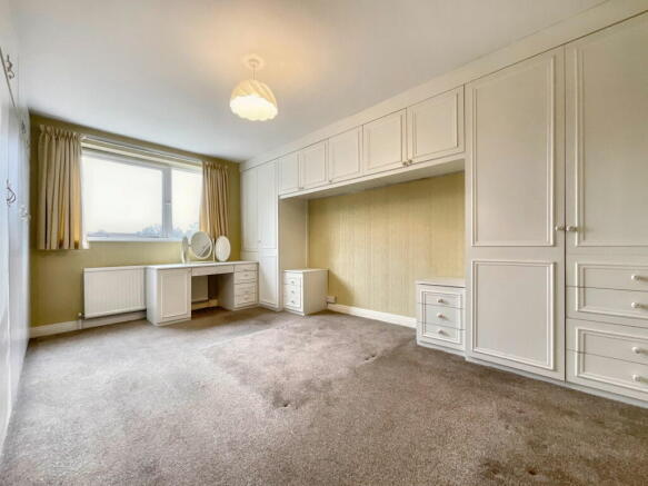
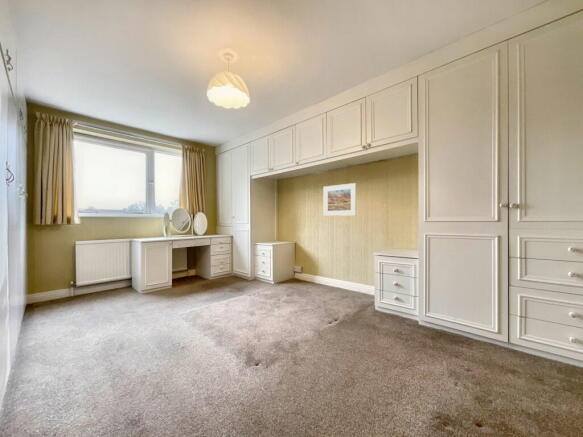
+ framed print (338, 200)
